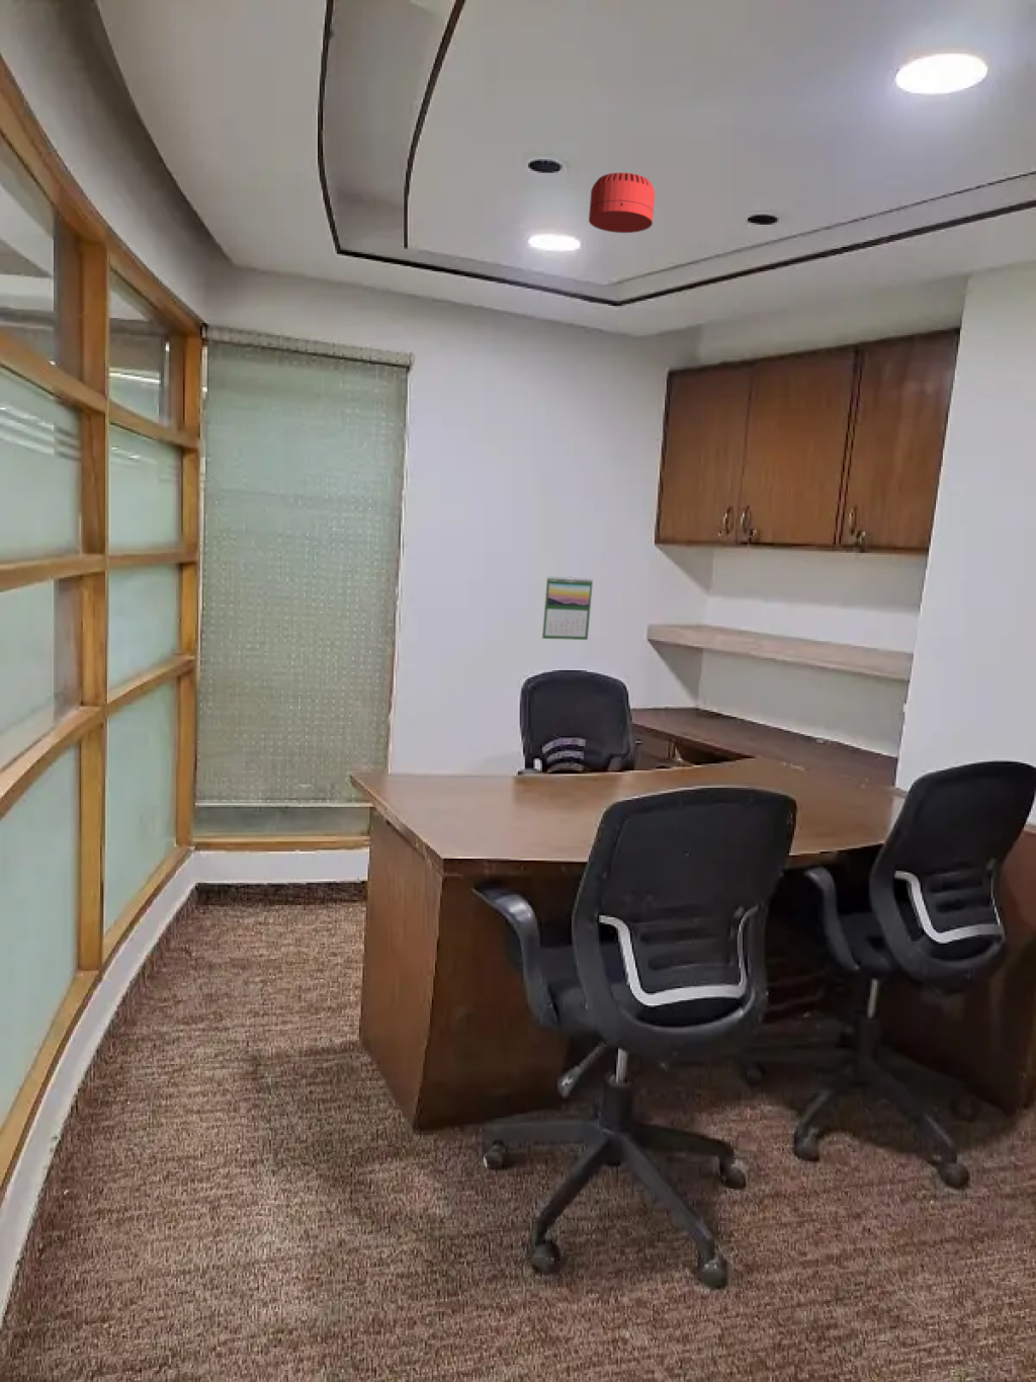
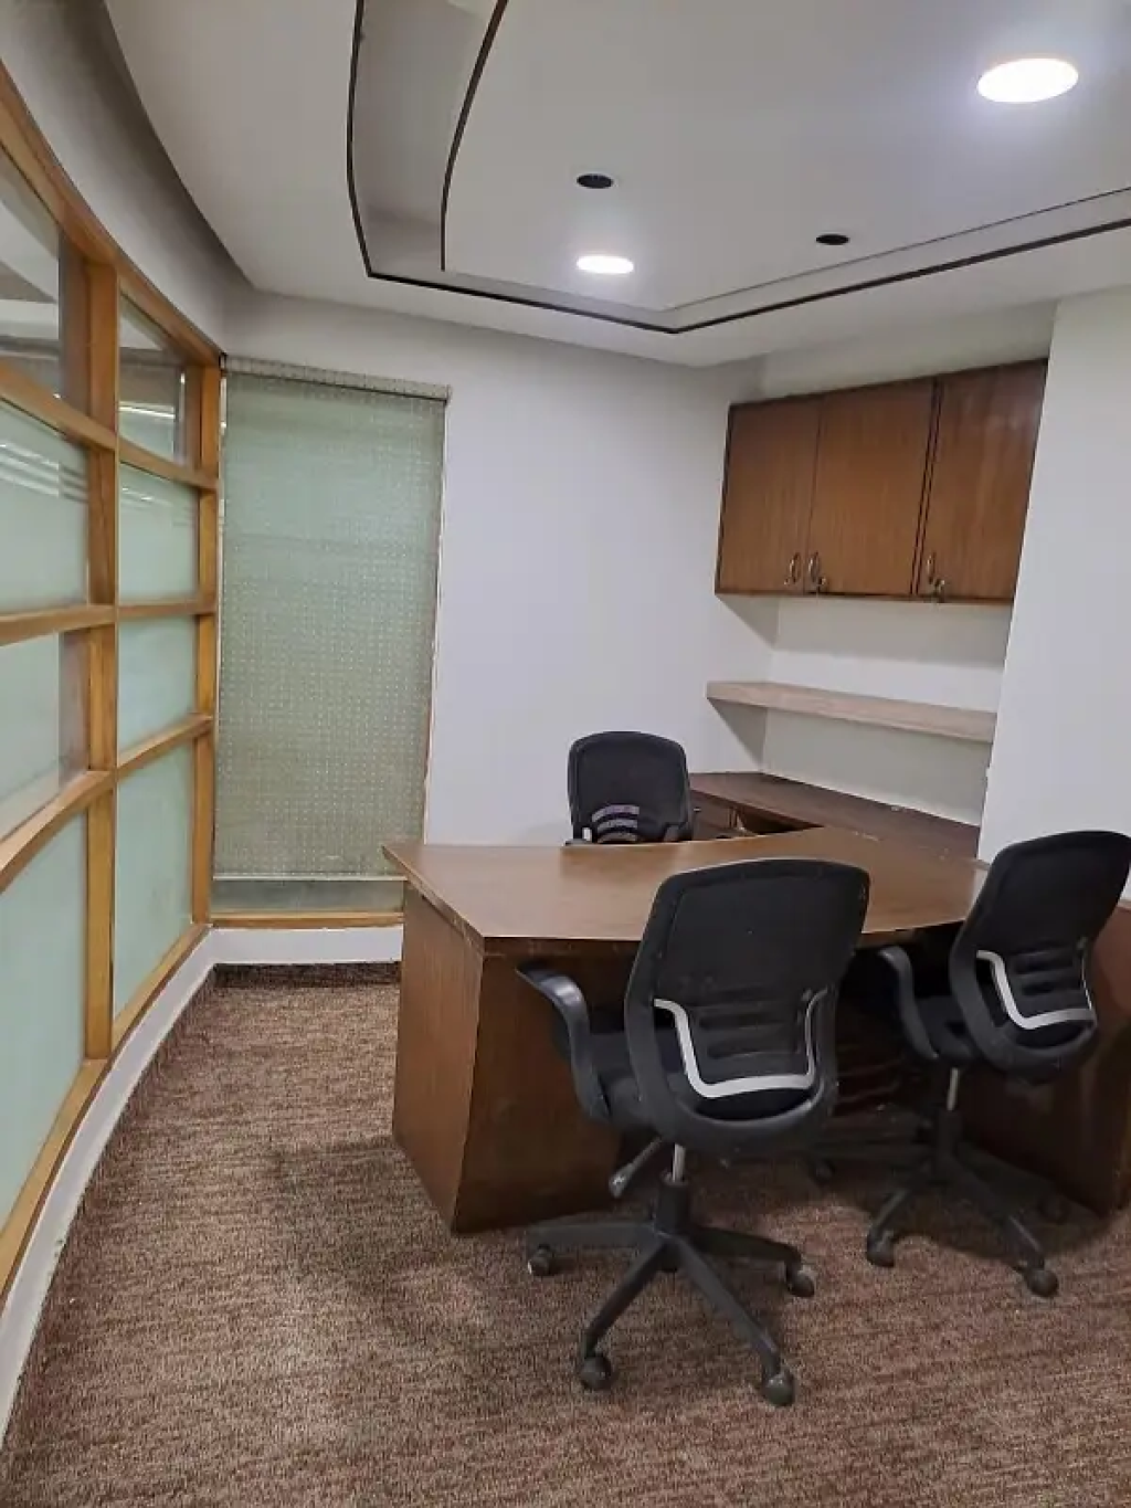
- smoke detector (622, 201)
- calendar (568, 608)
